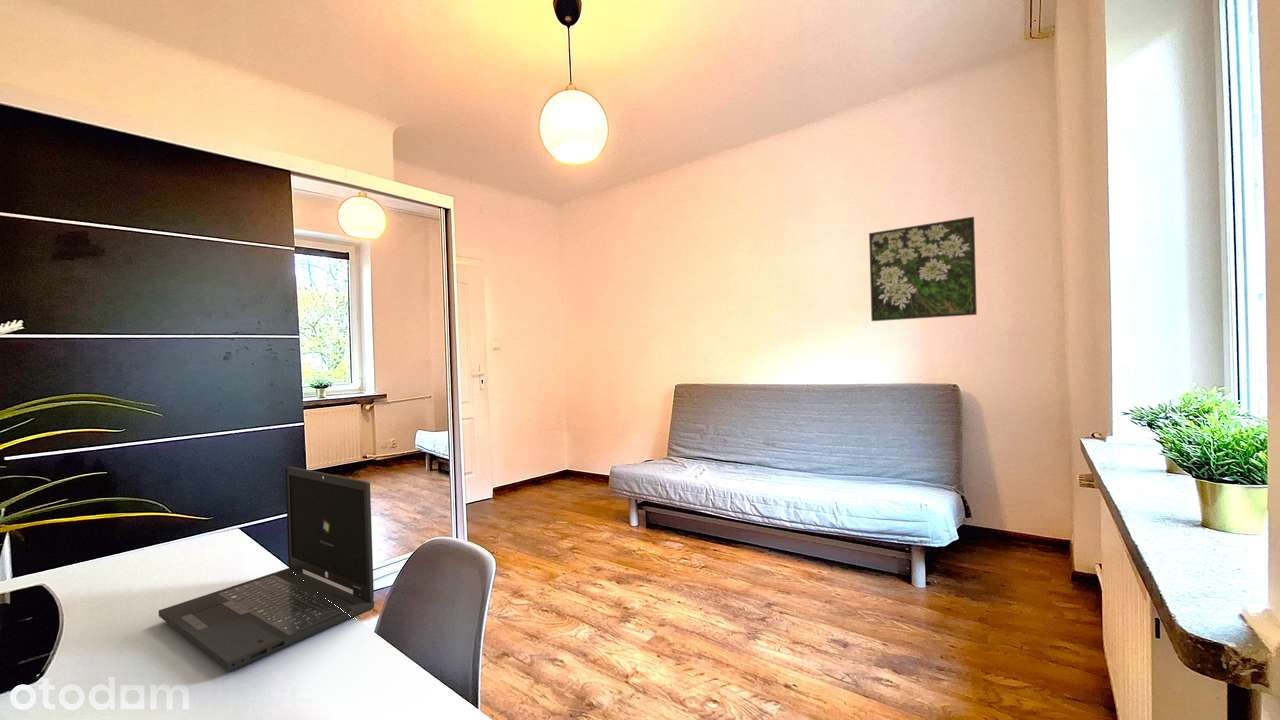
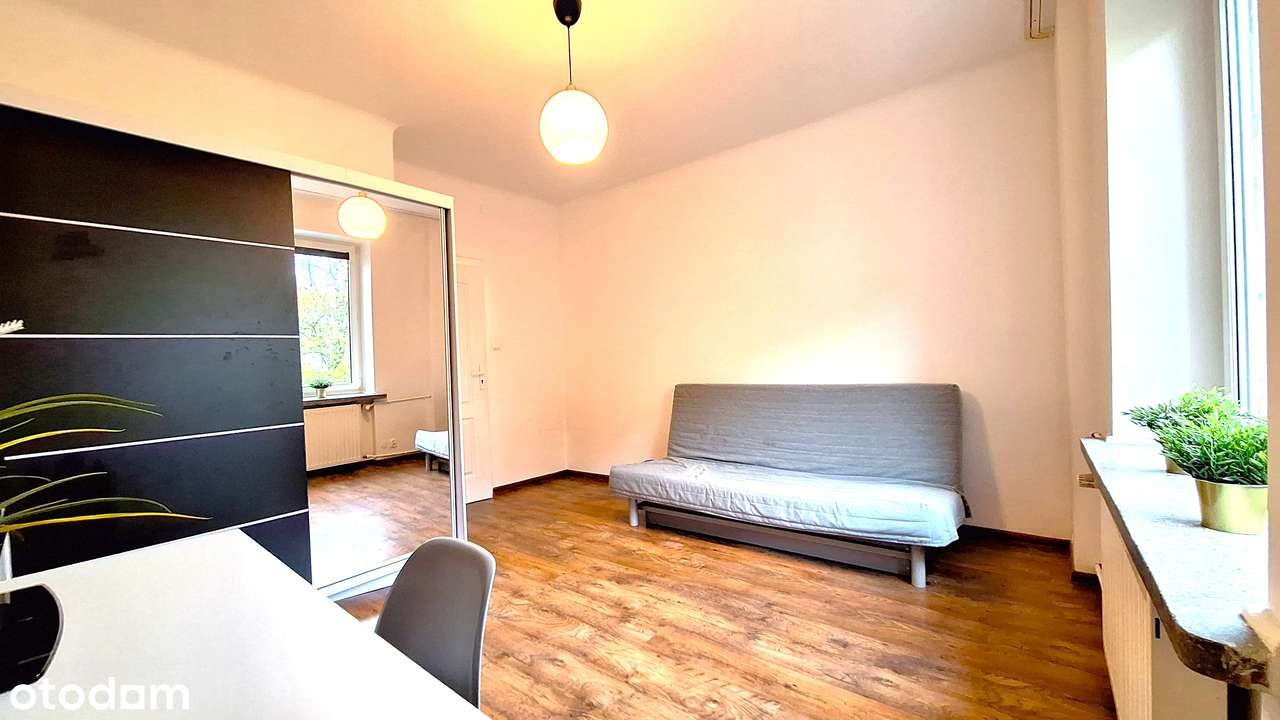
- laptop (288, 550)
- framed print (920, 271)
